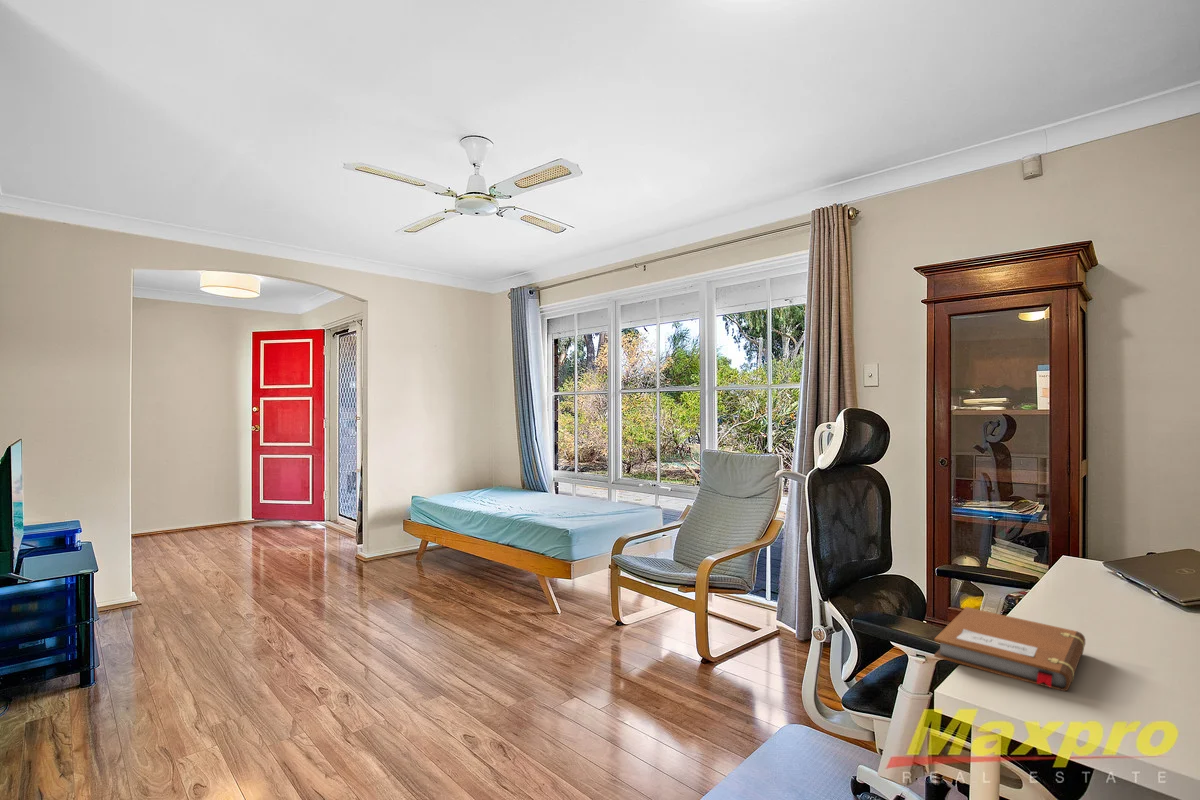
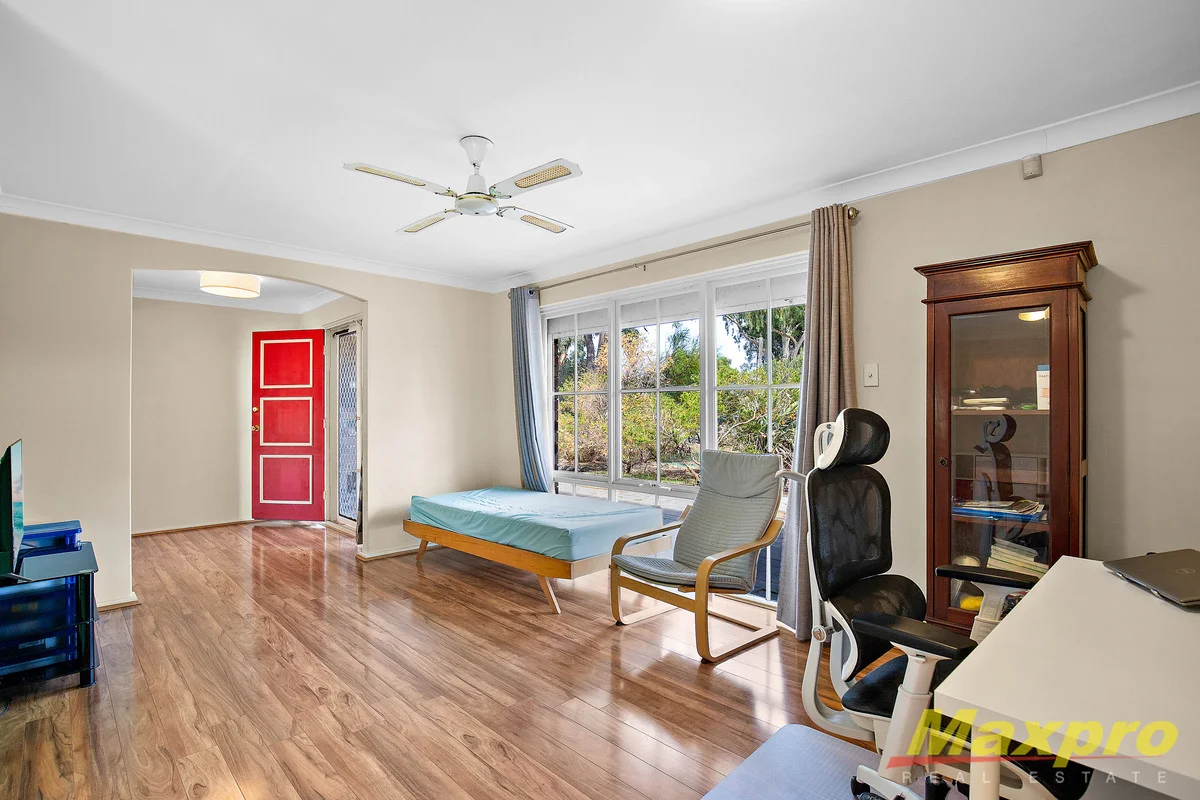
- notebook (1010, 645)
